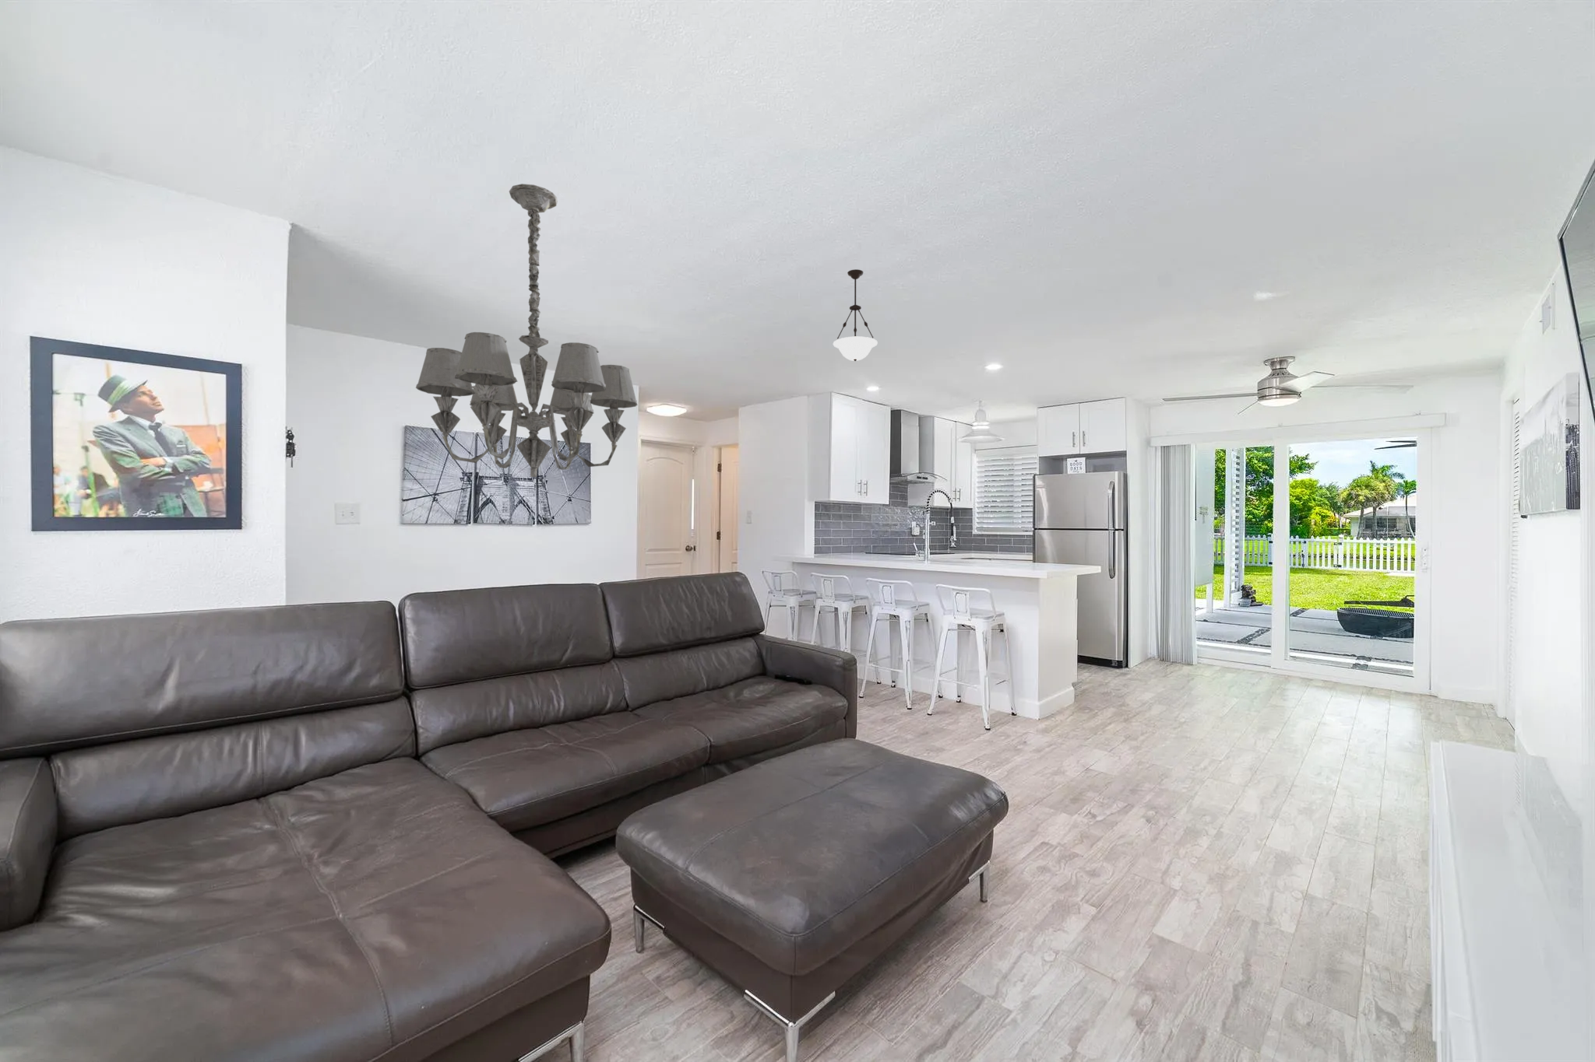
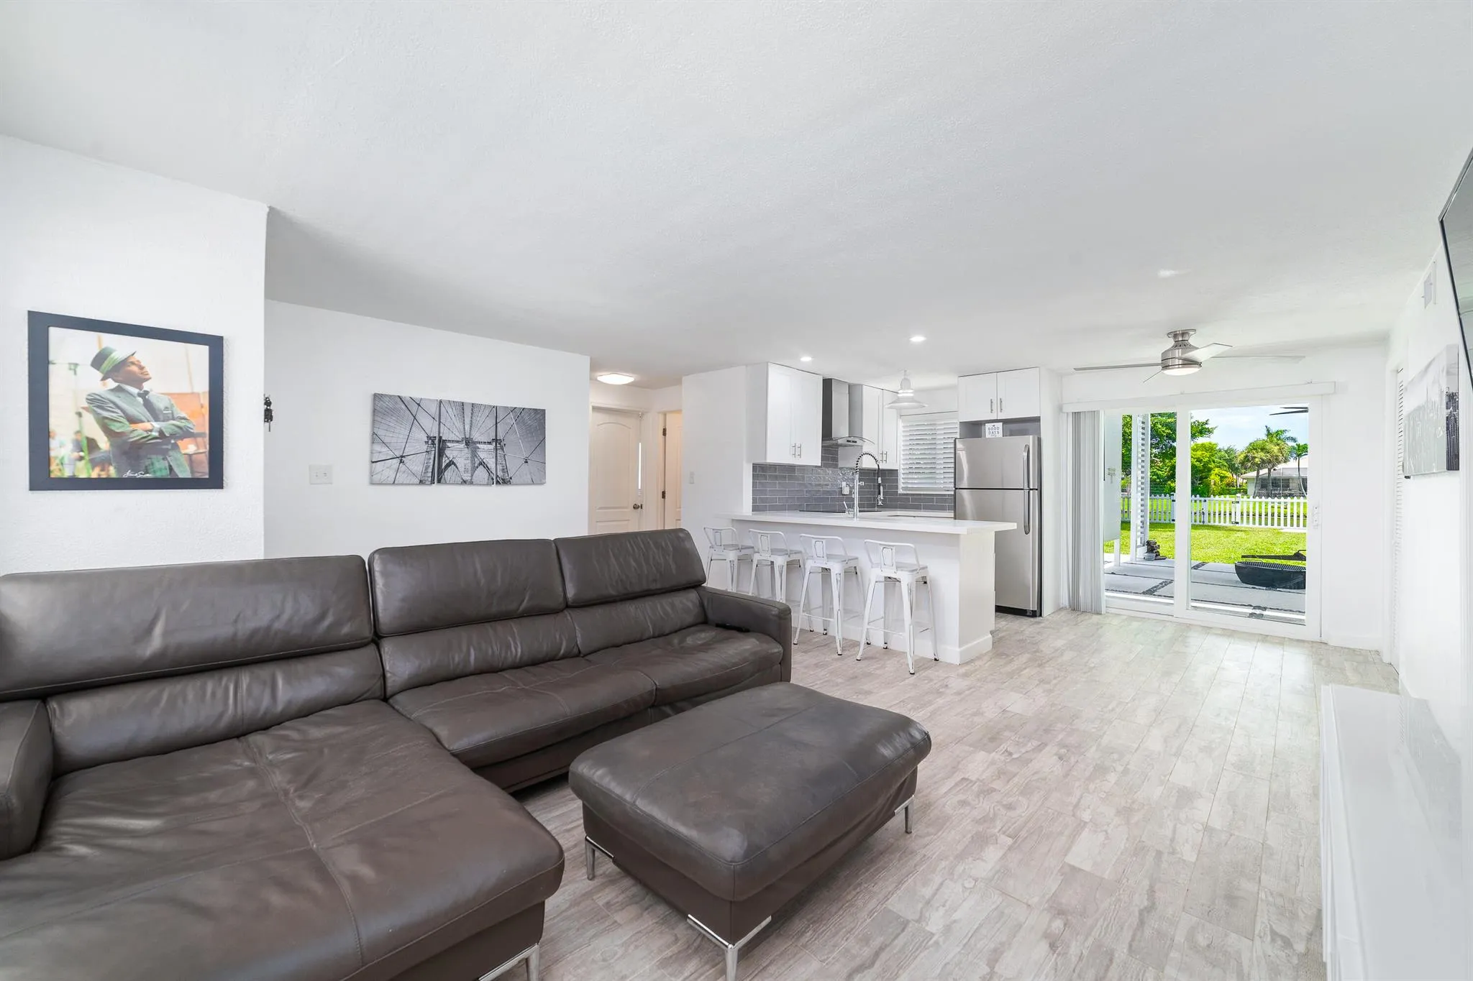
- pendant light (855, 316)
- chandelier (534, 337)
